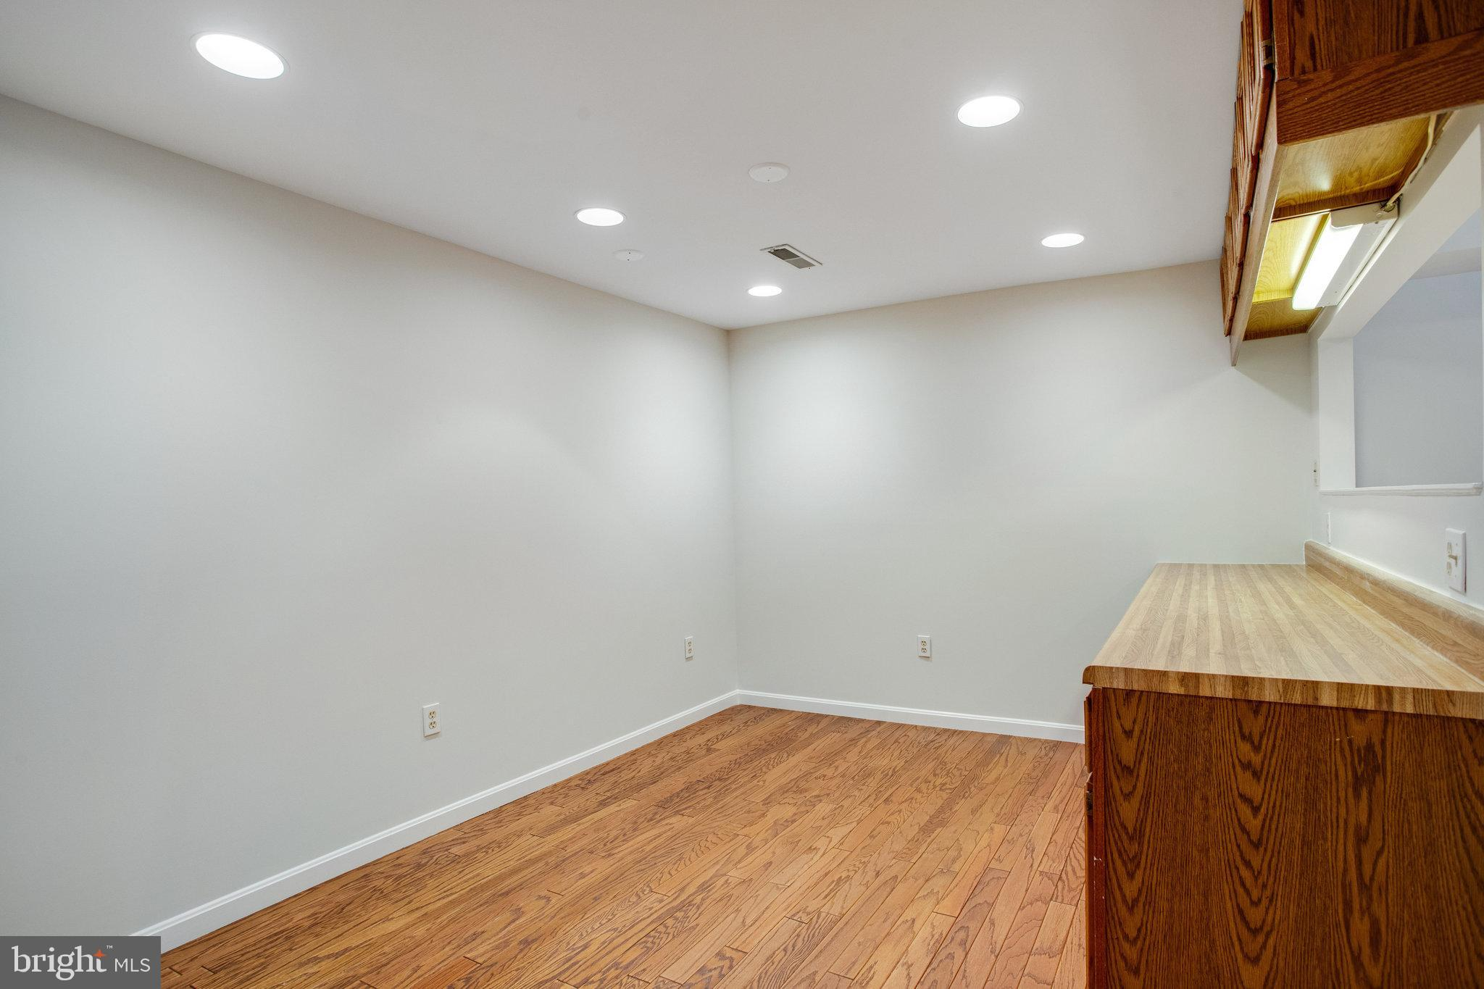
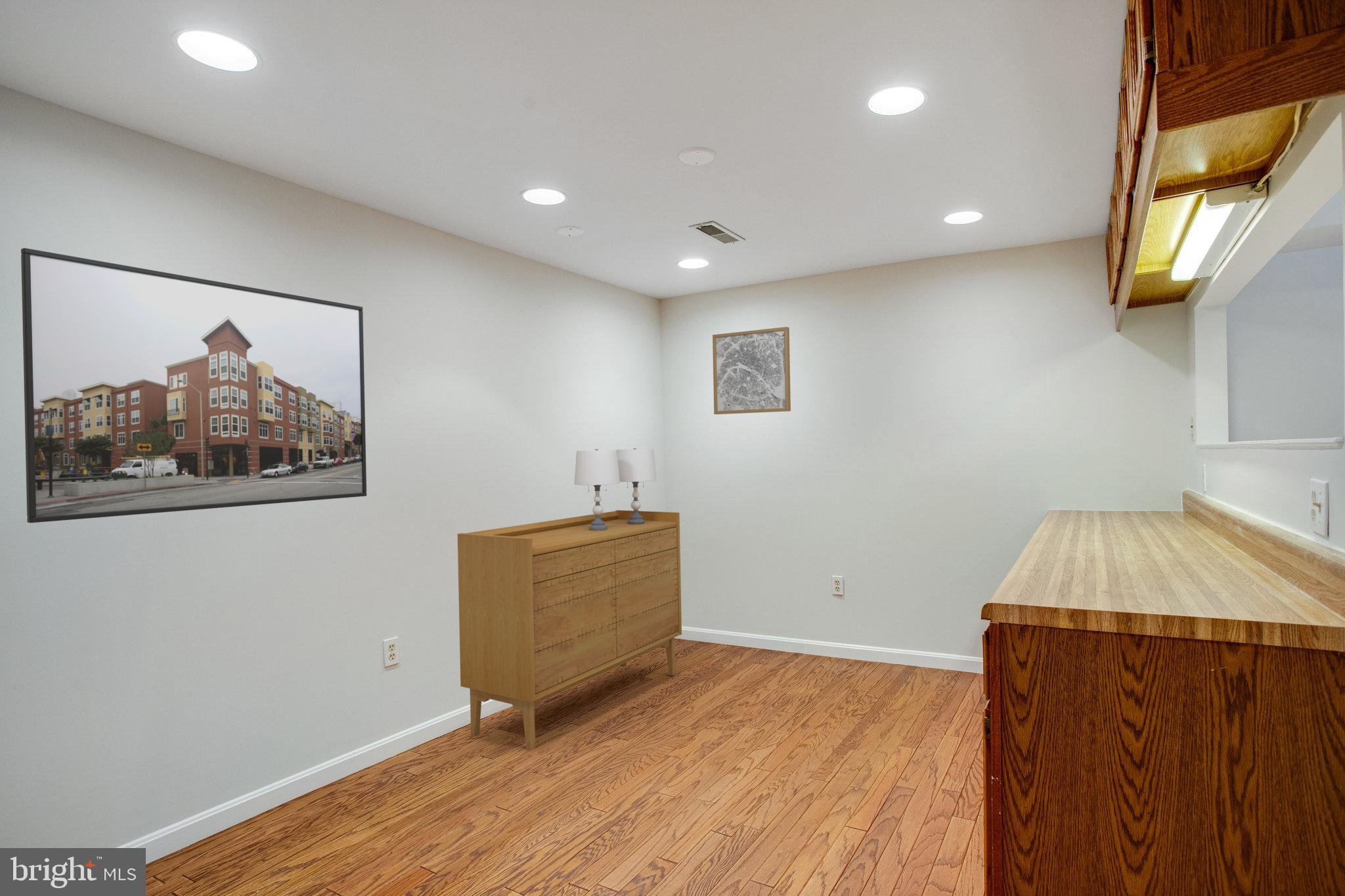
+ wall art (750, 372)
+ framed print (225, 395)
+ table lamp (617, 483)
+ sideboard (583, 612)
